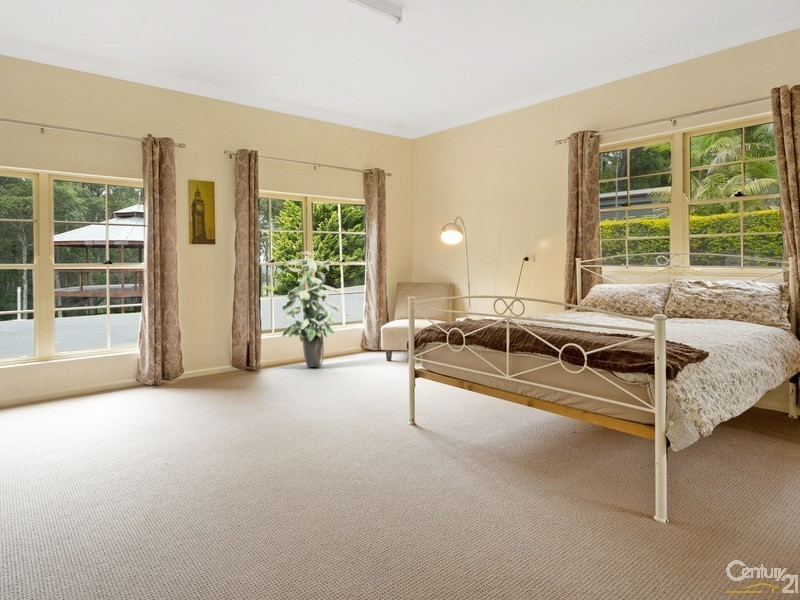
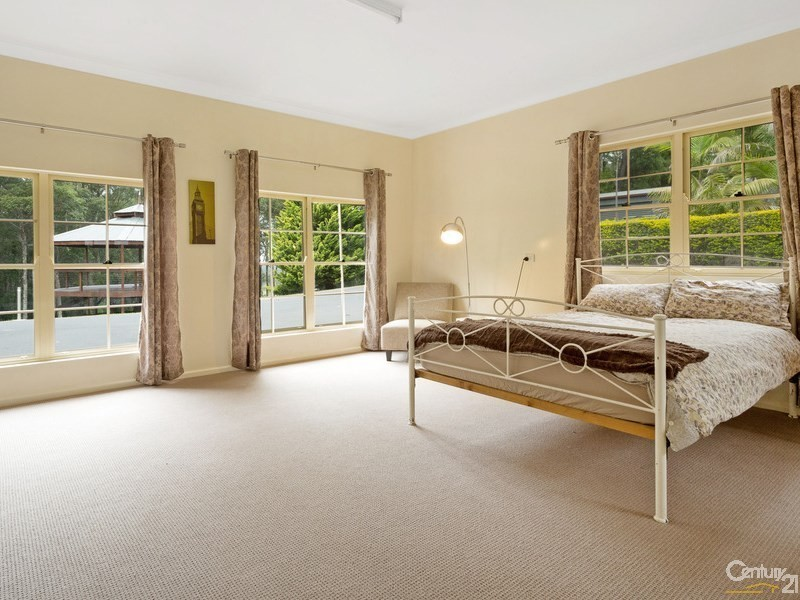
- indoor plant (308, 309)
